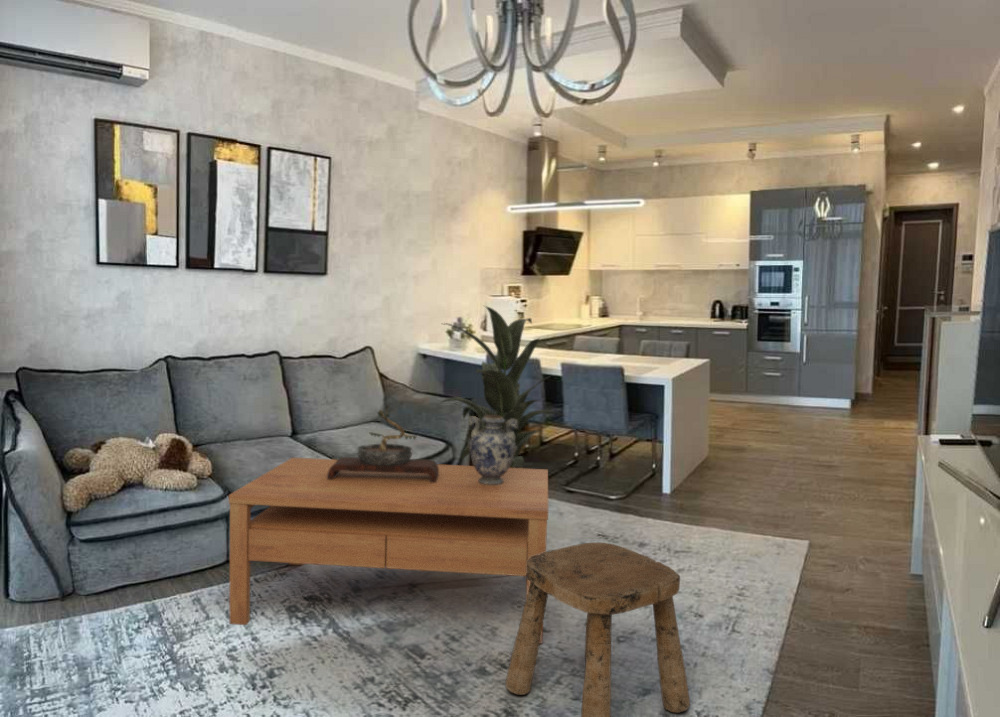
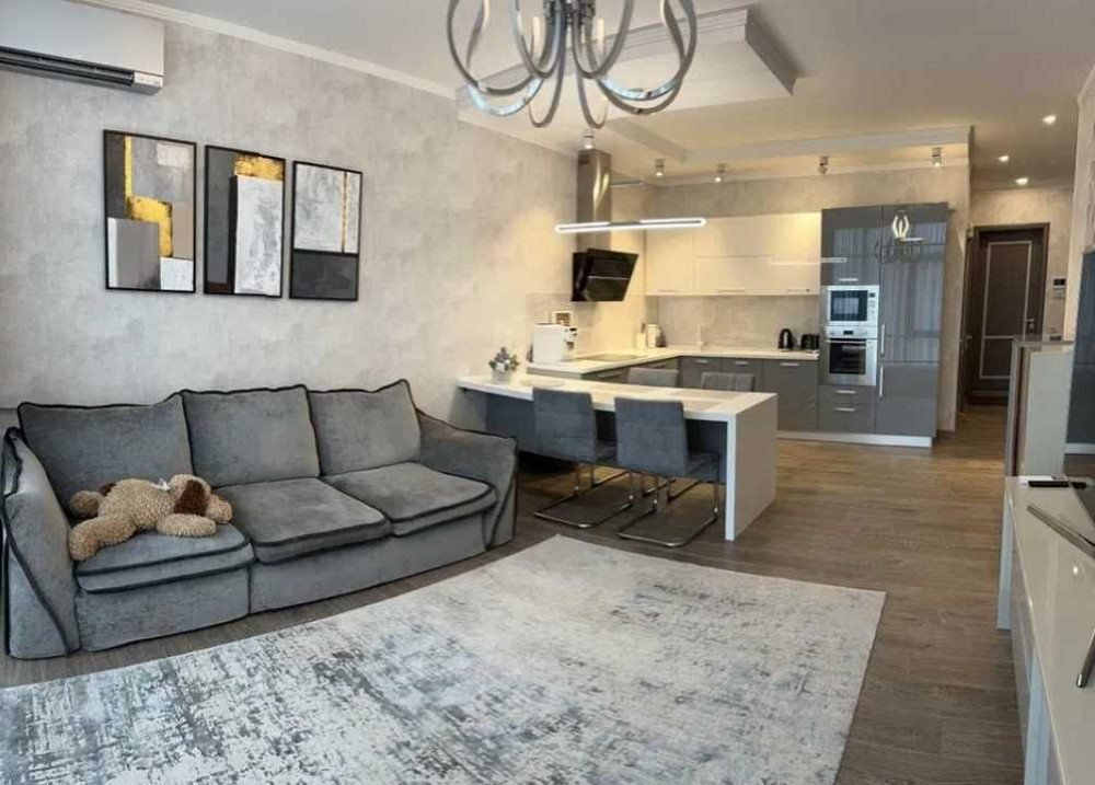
- stool (598, 633)
- decorative vase (492, 448)
- bonsai tree (385, 440)
- coffee table (402, 539)
- indoor plant (494, 414)
